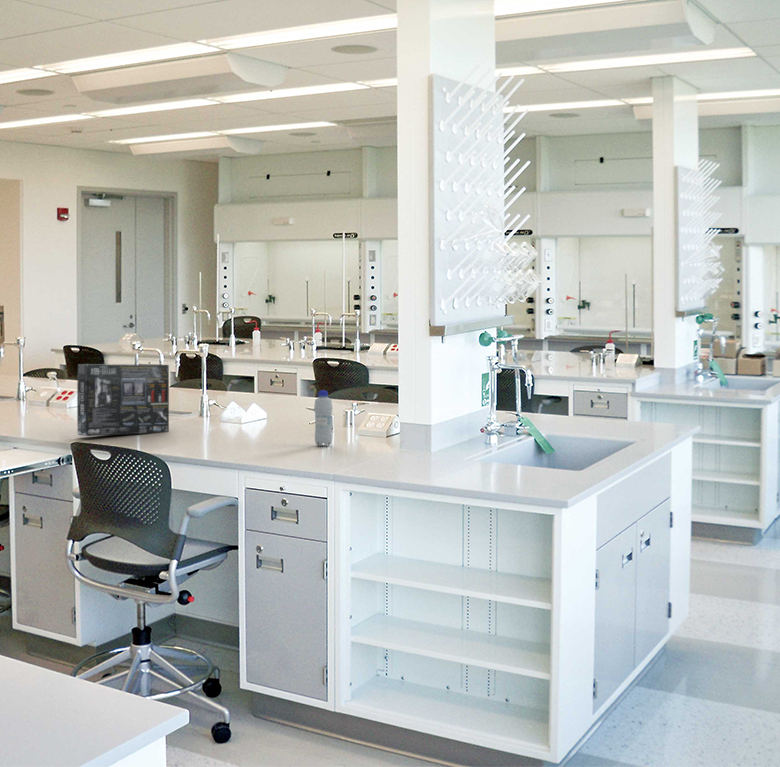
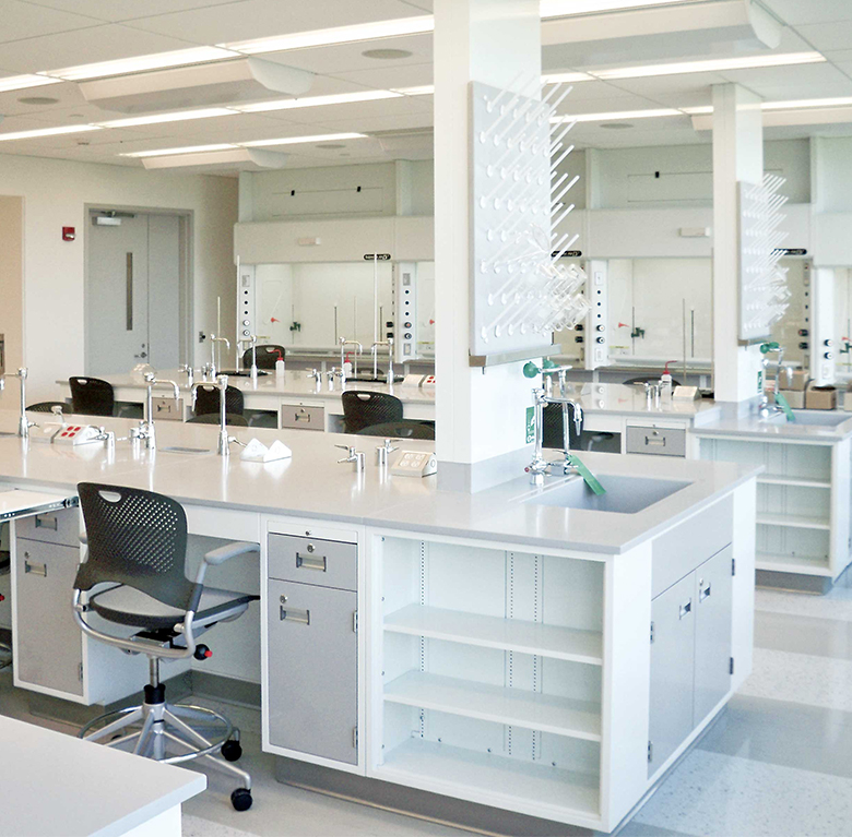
- box (124, 399)
- bottle (323, 417)
